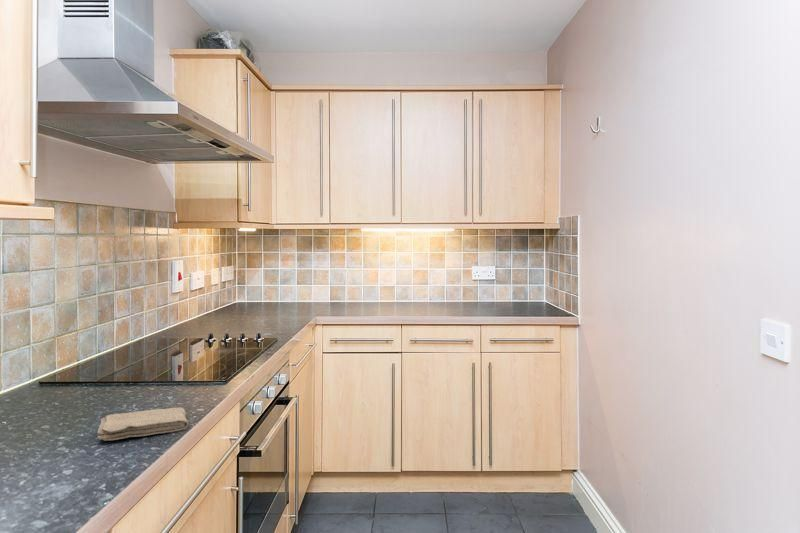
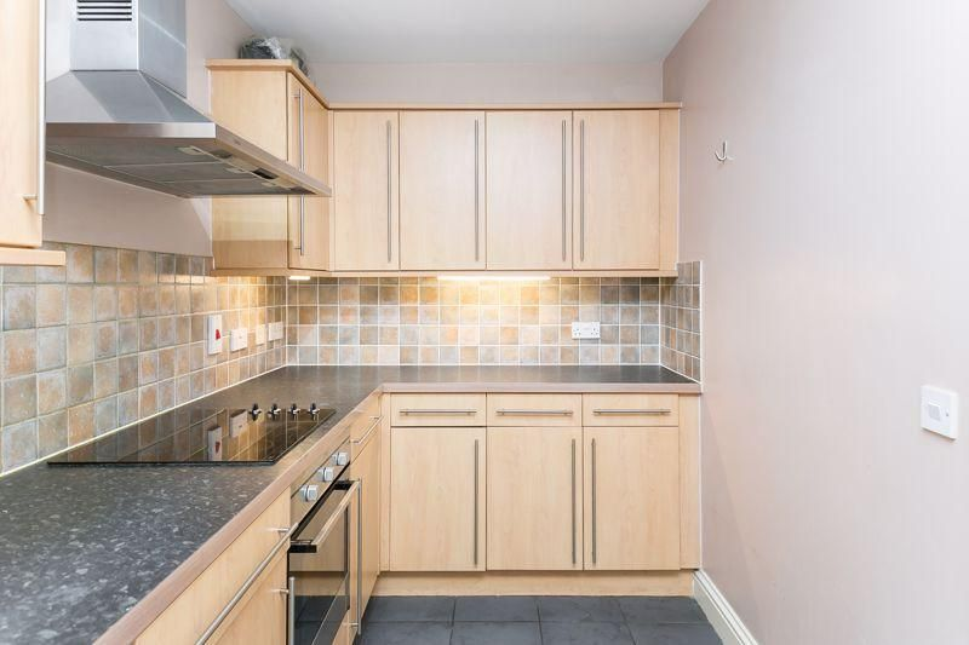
- washcloth (144, 421)
